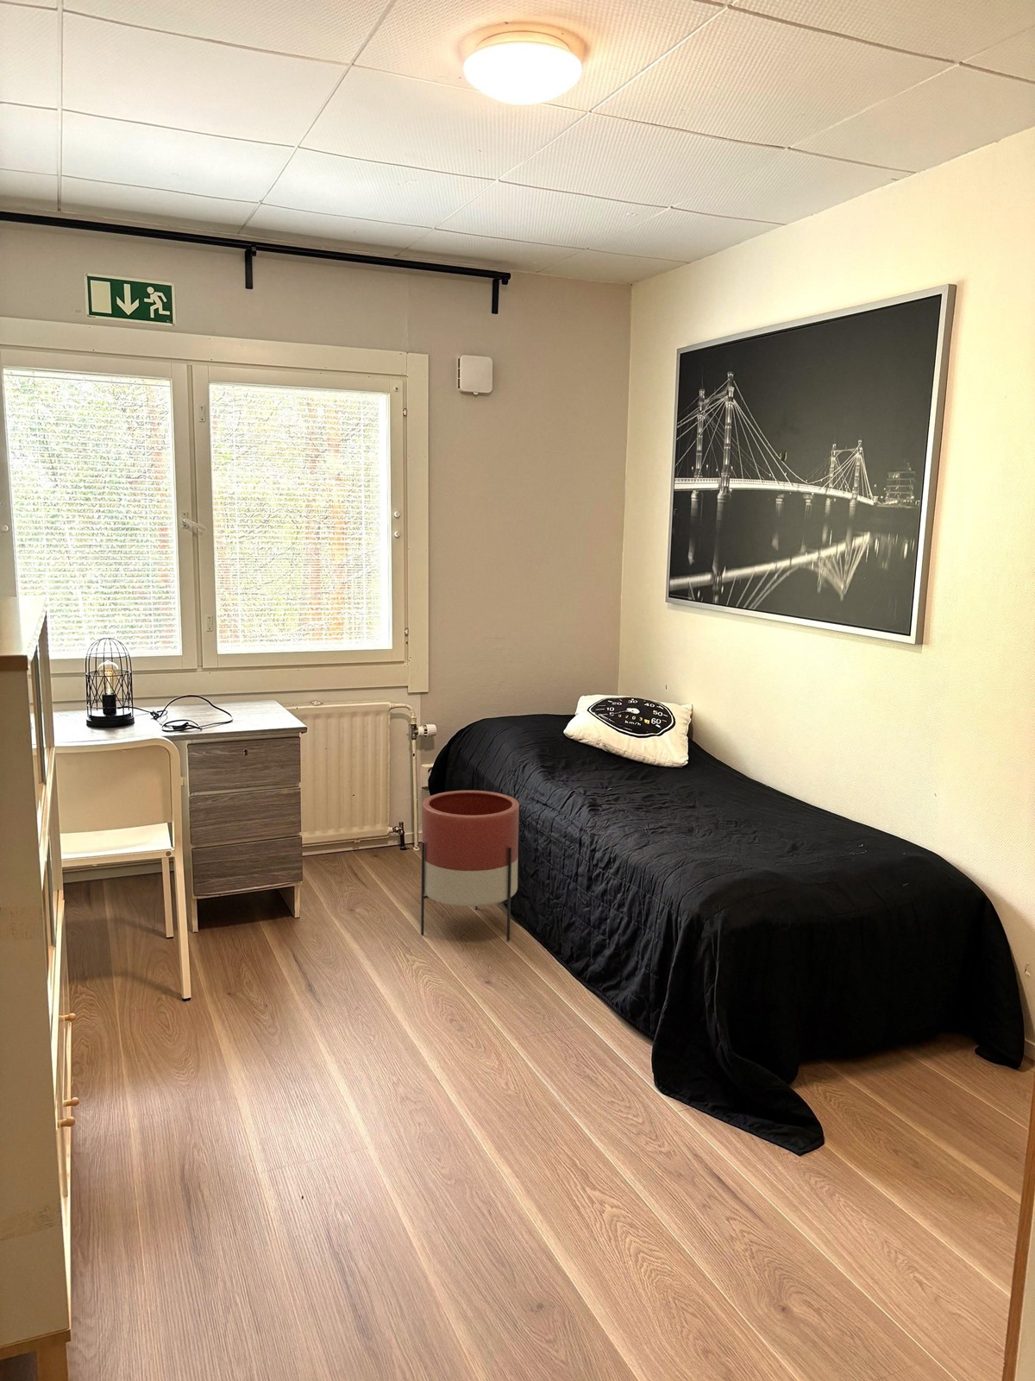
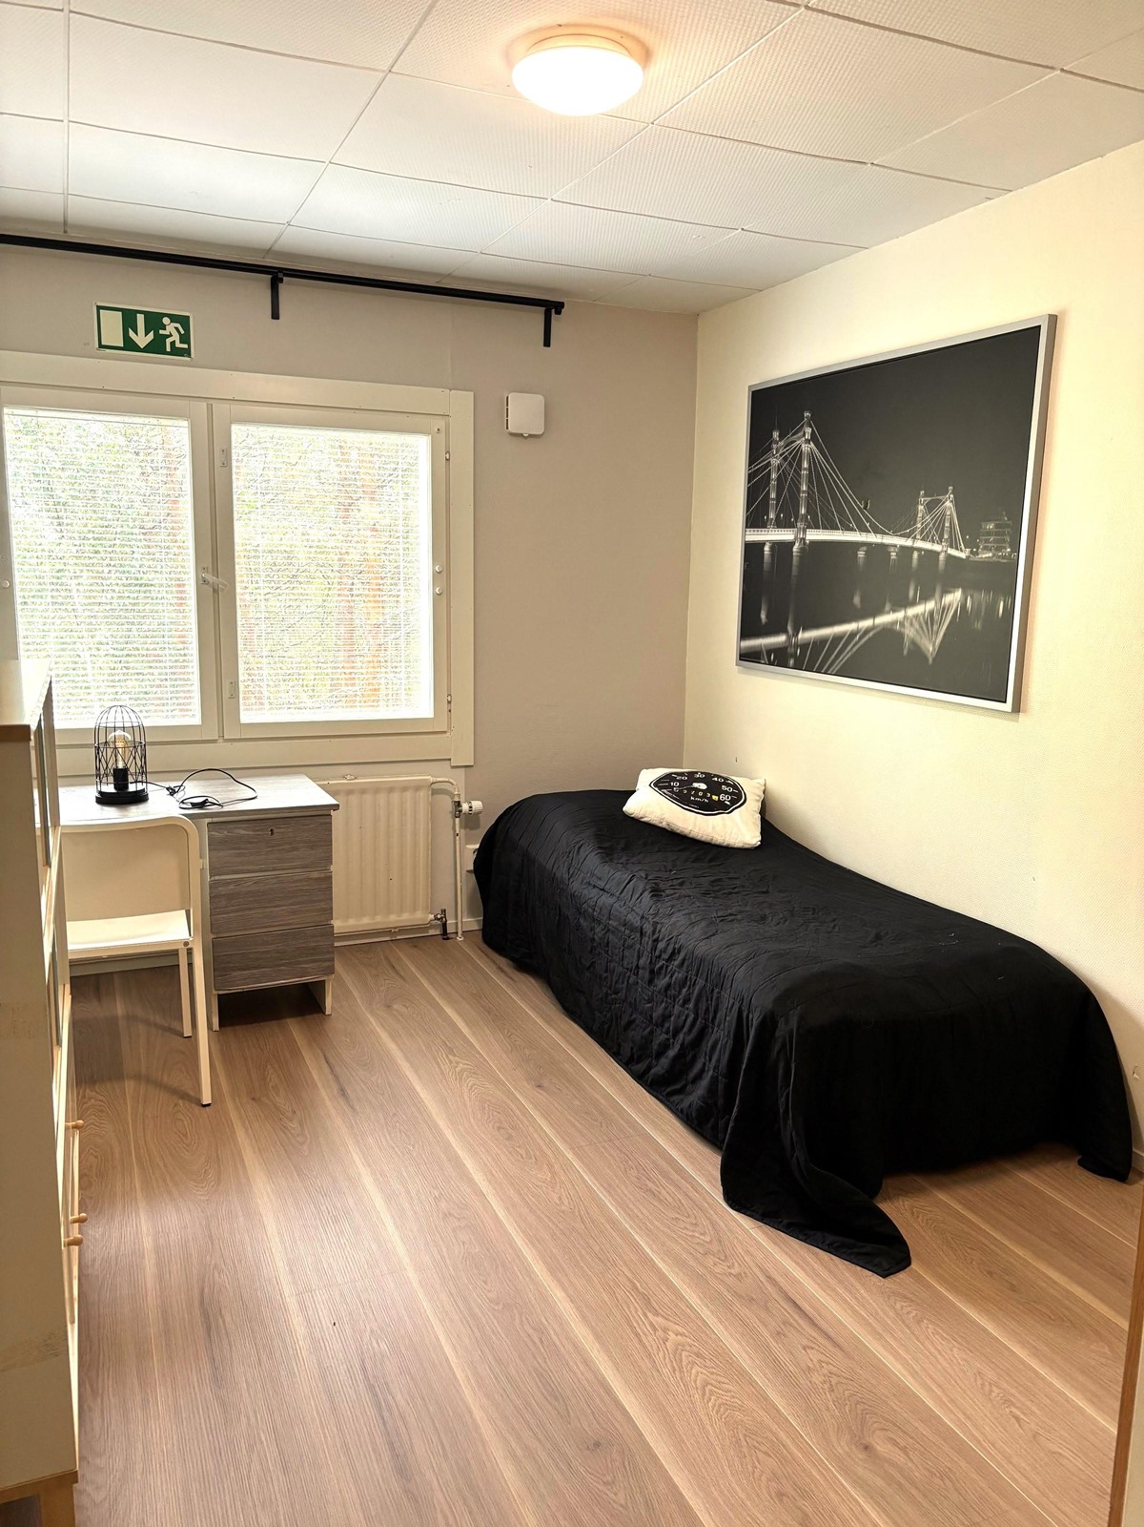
- planter (469, 866)
